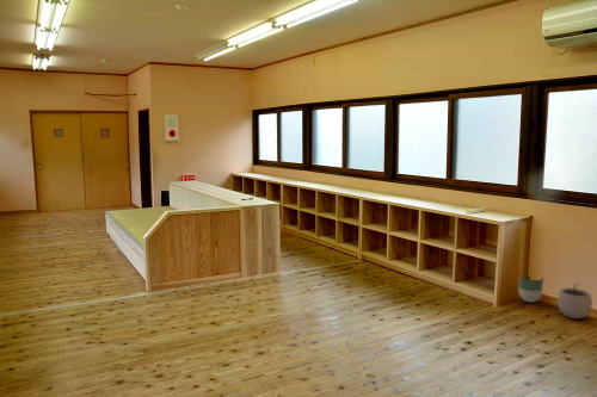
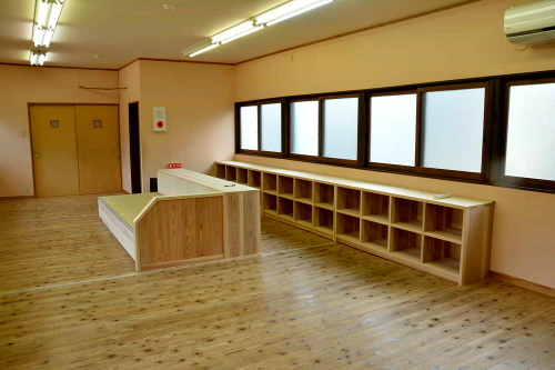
- plant pot (574, 298)
- planter (530, 289)
